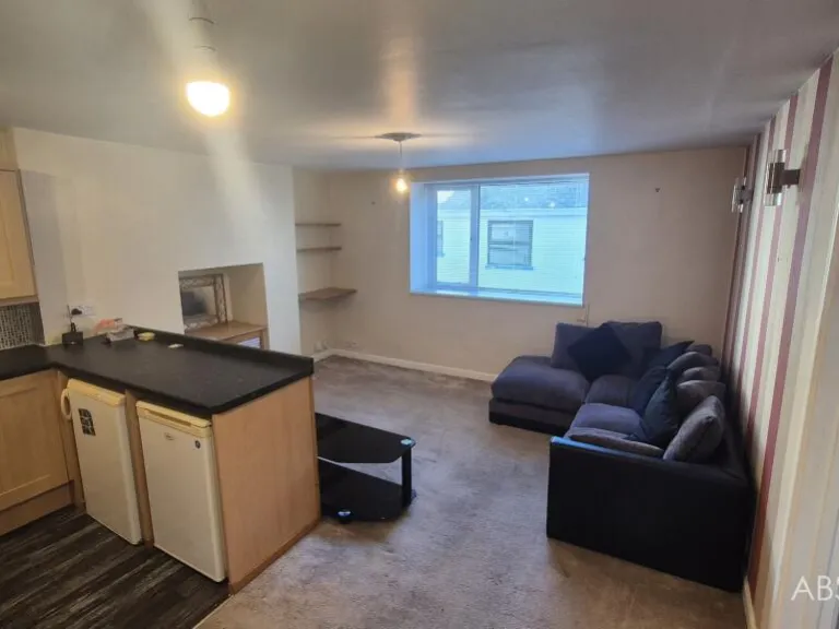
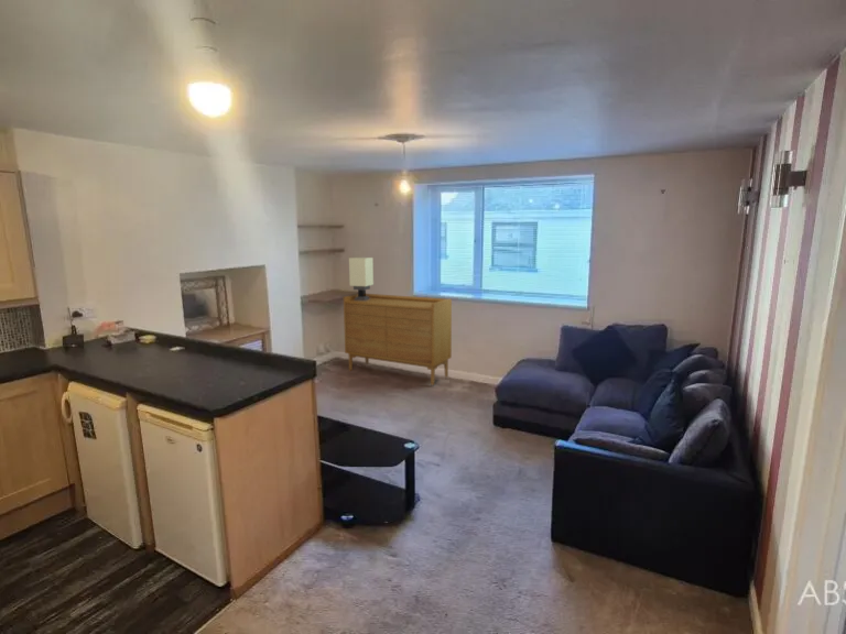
+ table lamp (361, 278)
+ sideboard (397, 336)
